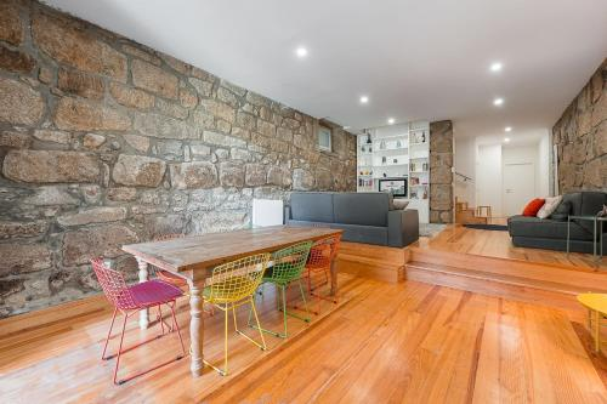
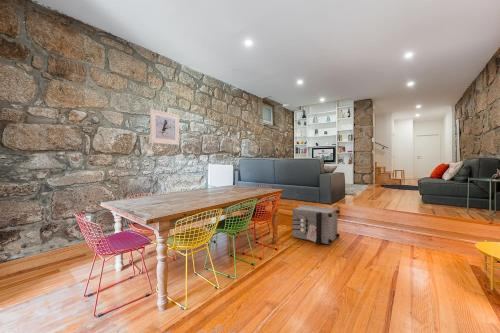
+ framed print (165, 128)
+ safe (314, 223)
